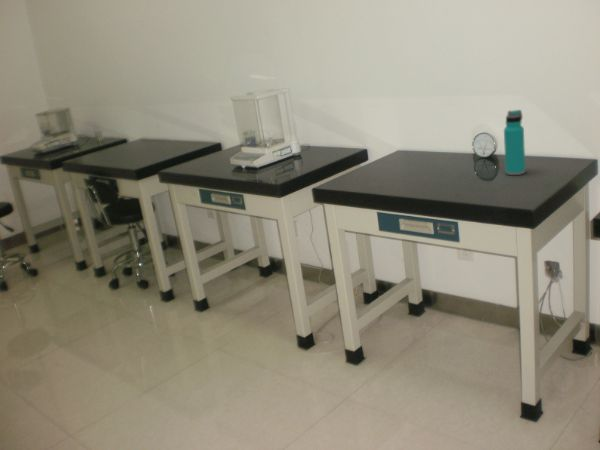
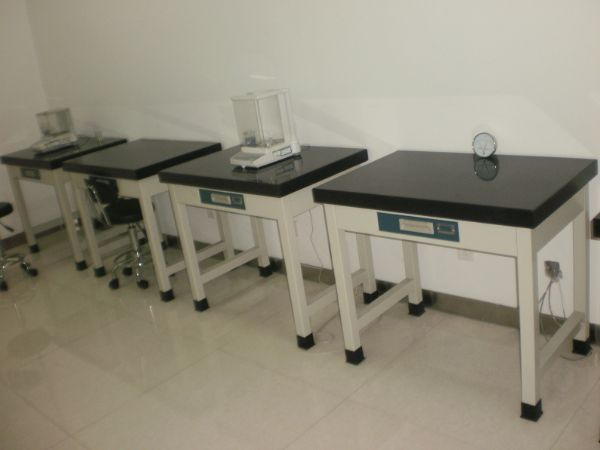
- water bottle (514, 142)
